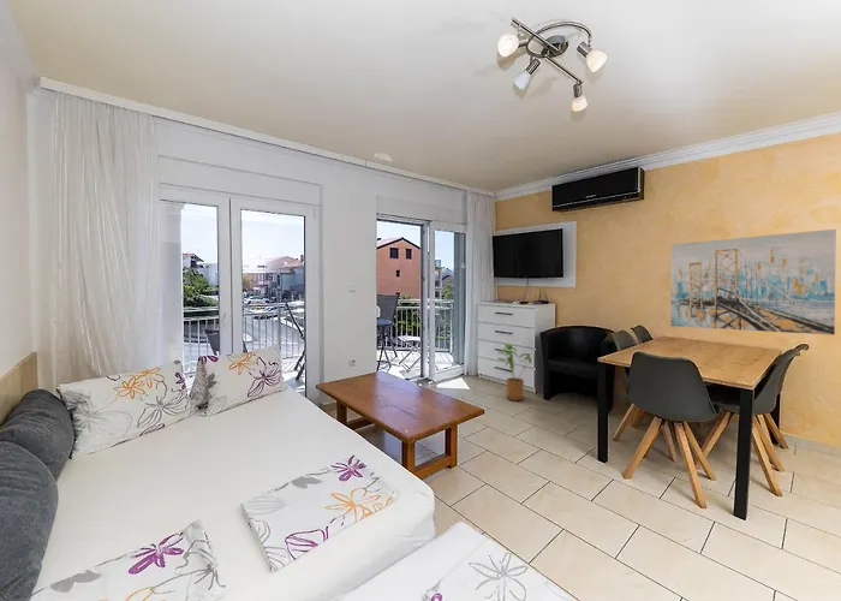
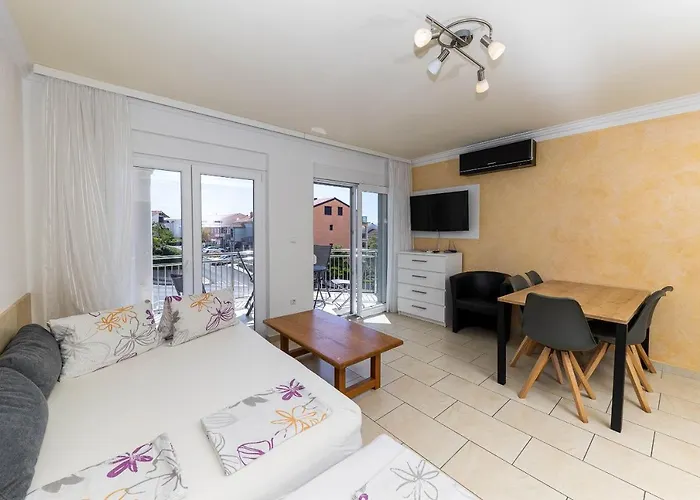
- wall art (742, 284)
- house plant (512, 370)
